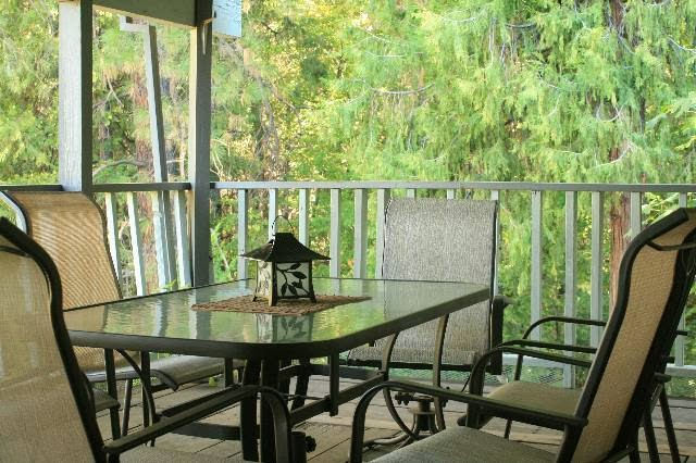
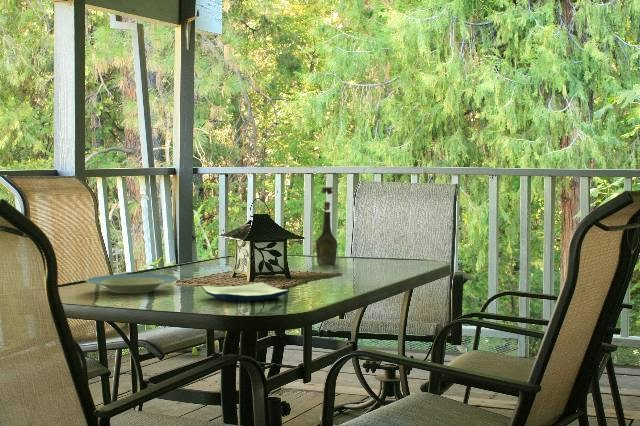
+ plate (244, 292)
+ bottle (326, 225)
+ plate (132, 284)
